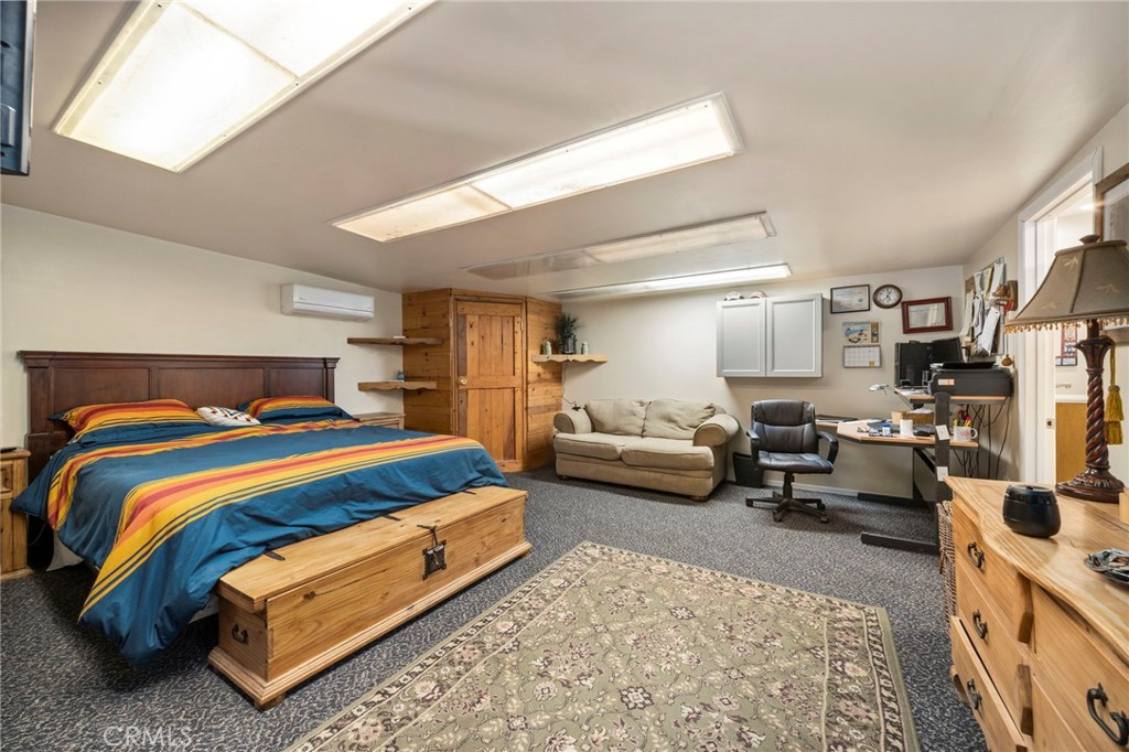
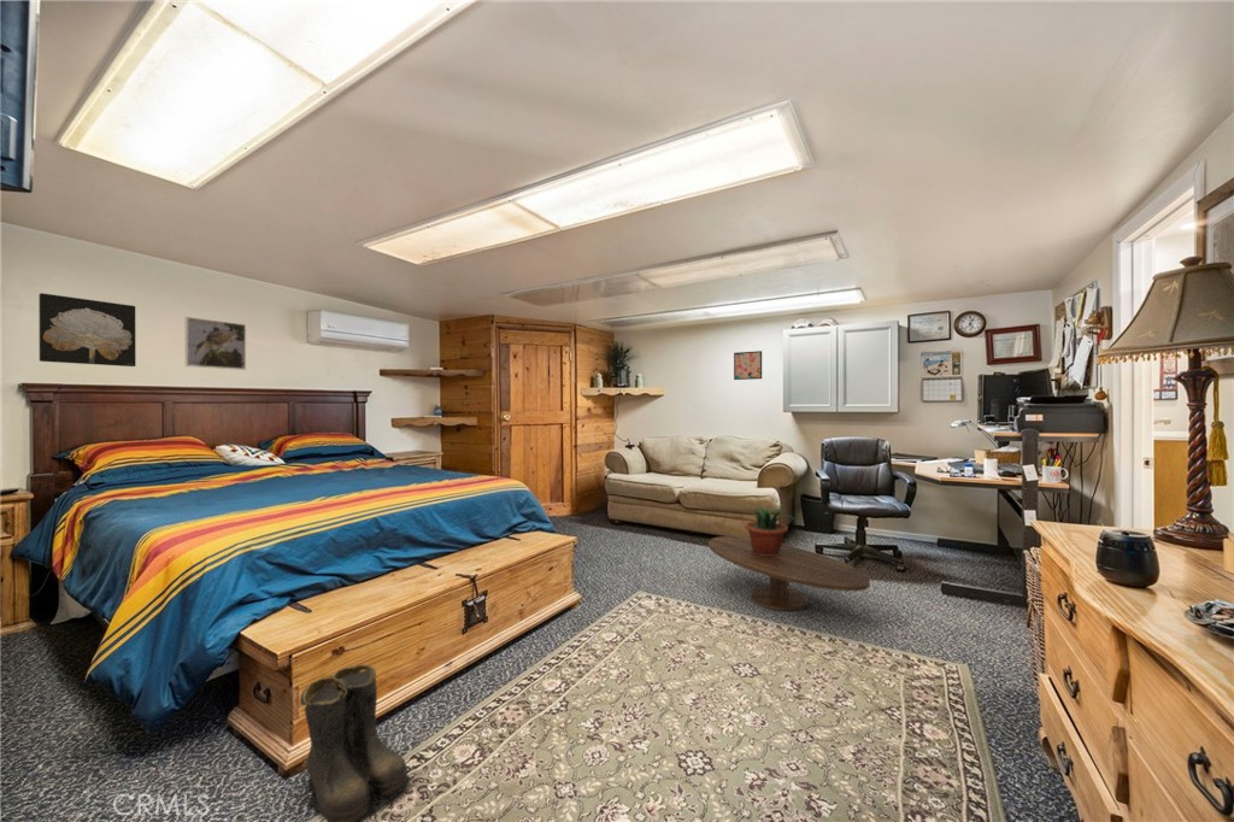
+ wall art (89, 331)
+ wall art (747, 365)
+ boots (353, 736)
+ potted plant (770, 529)
+ coffee table (778, 577)
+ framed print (216, 344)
